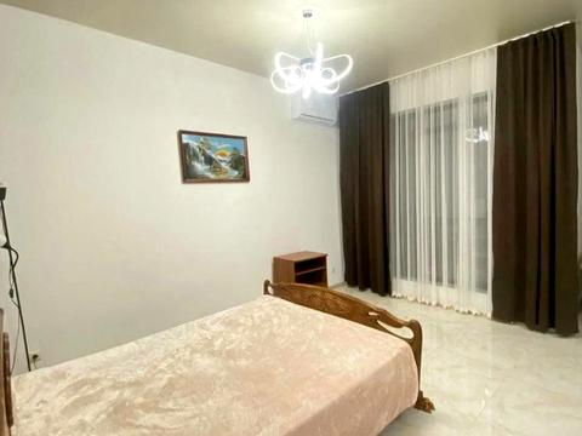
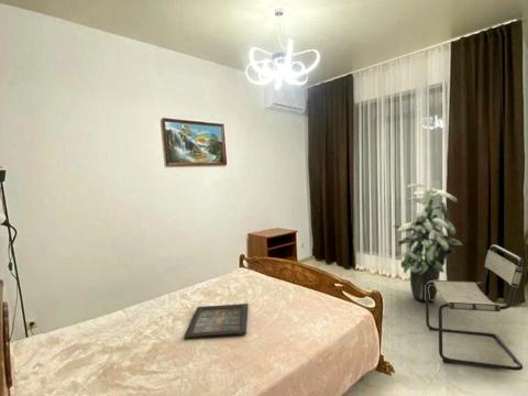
+ chair (469, 299)
+ indoor plant (424, 241)
+ icon panel (219, 319)
